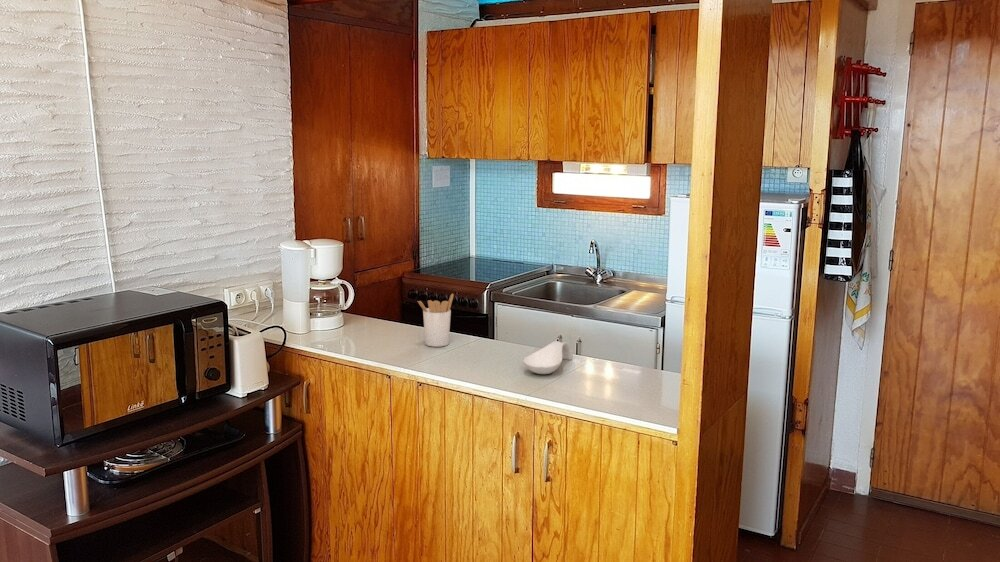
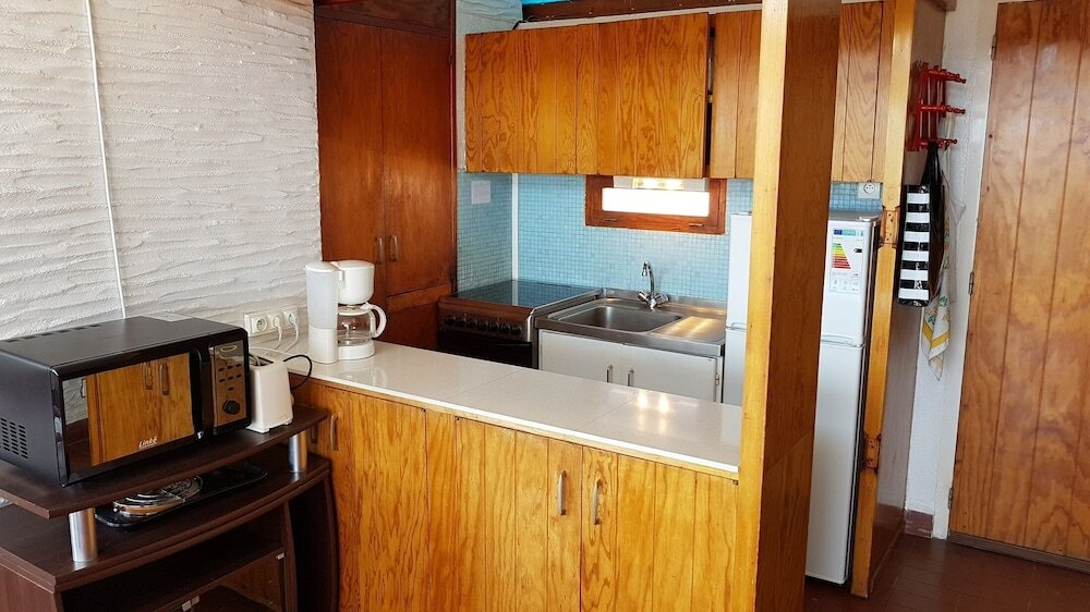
- spoon rest (550, 356)
- utensil holder (437, 320)
